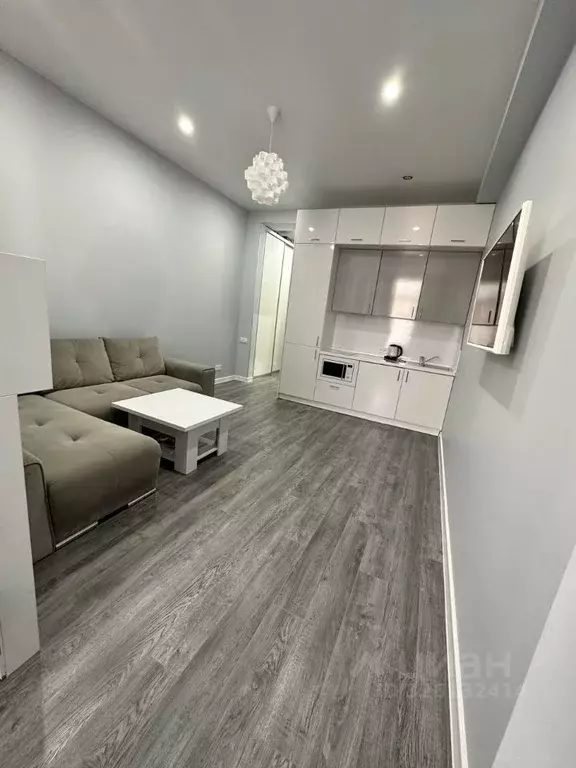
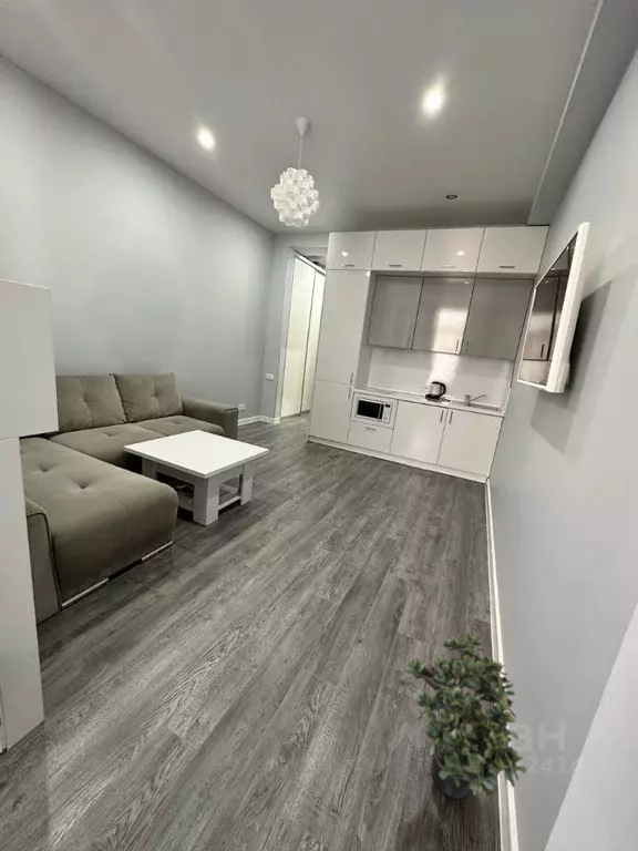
+ potted plant (454, 721)
